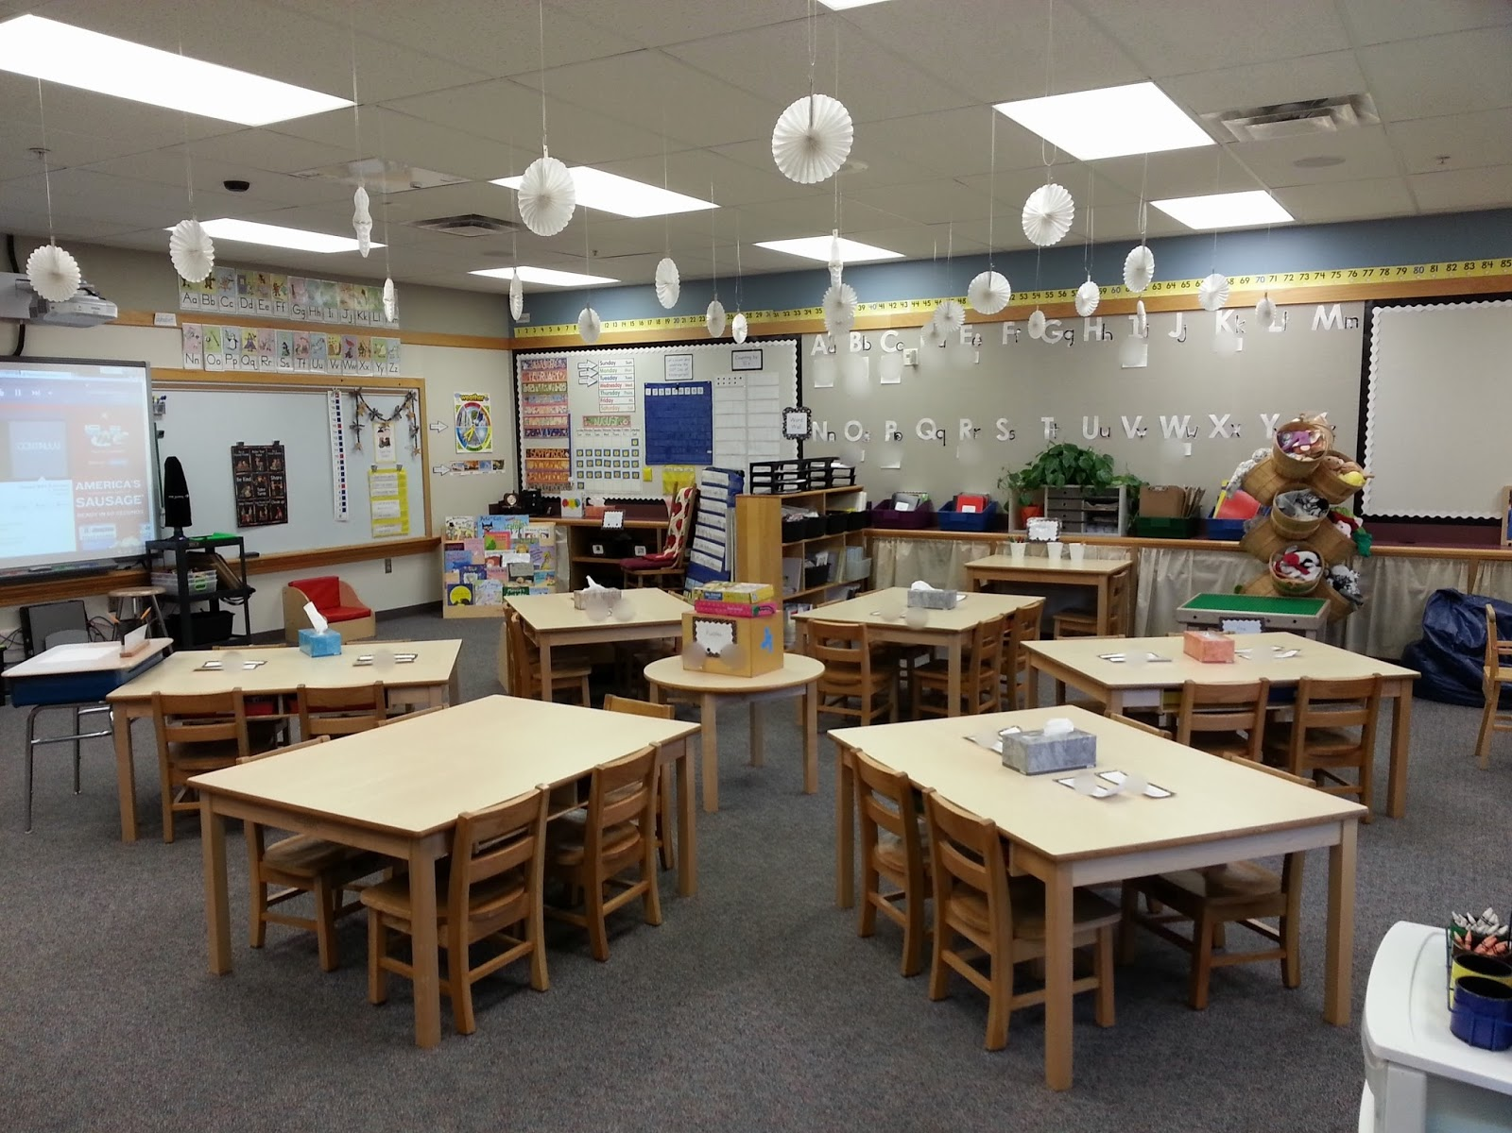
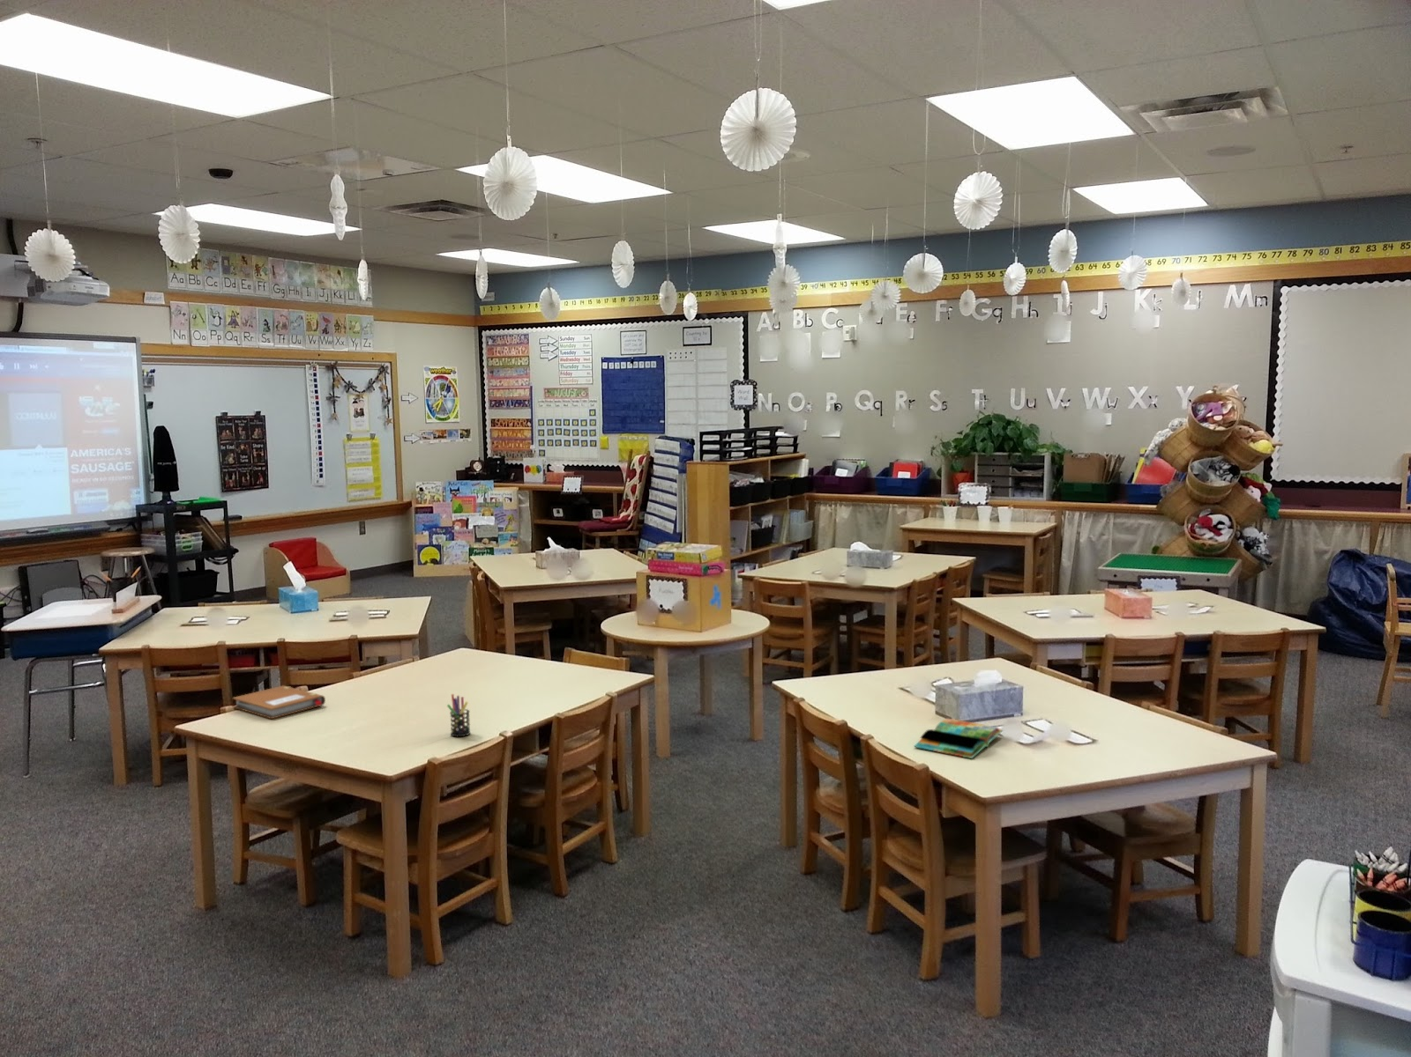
+ notebook (280, 701)
+ book (959, 735)
+ pen holder (457, 714)
